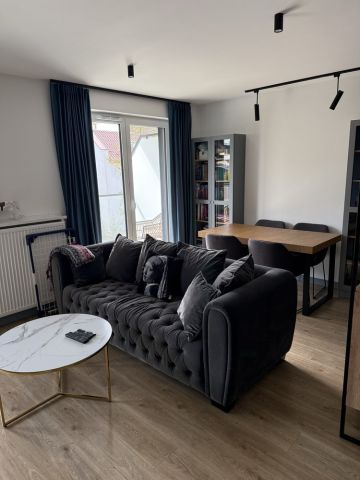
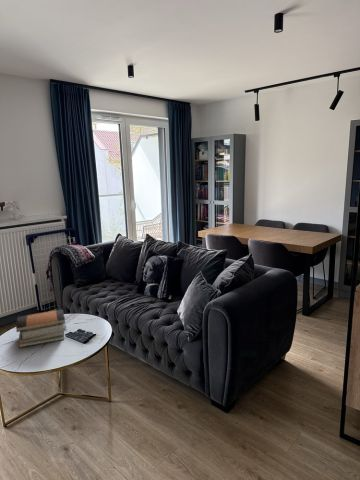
+ book stack (42, 327)
